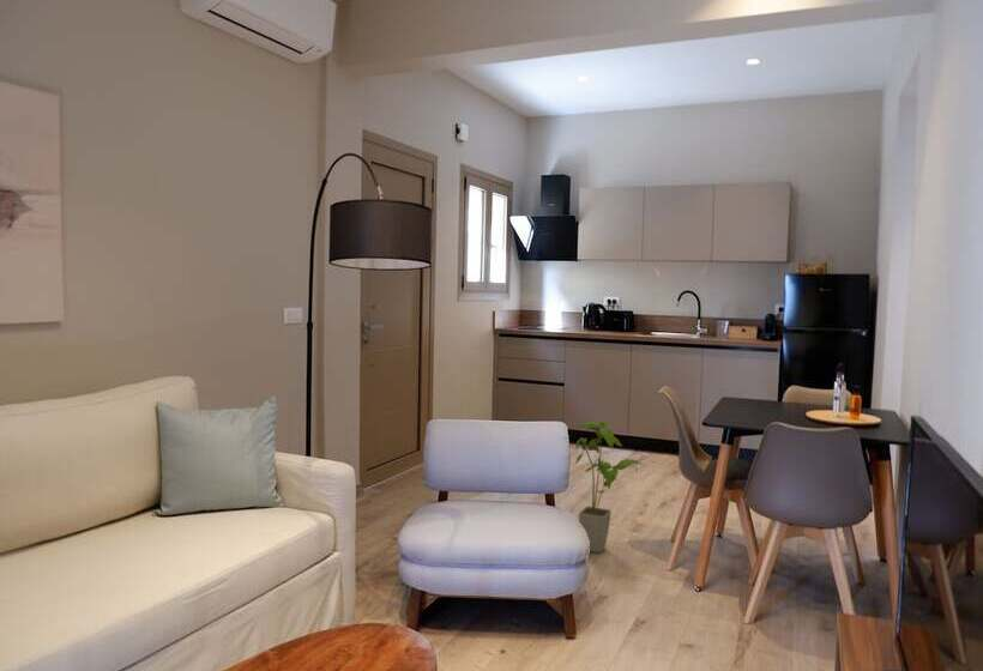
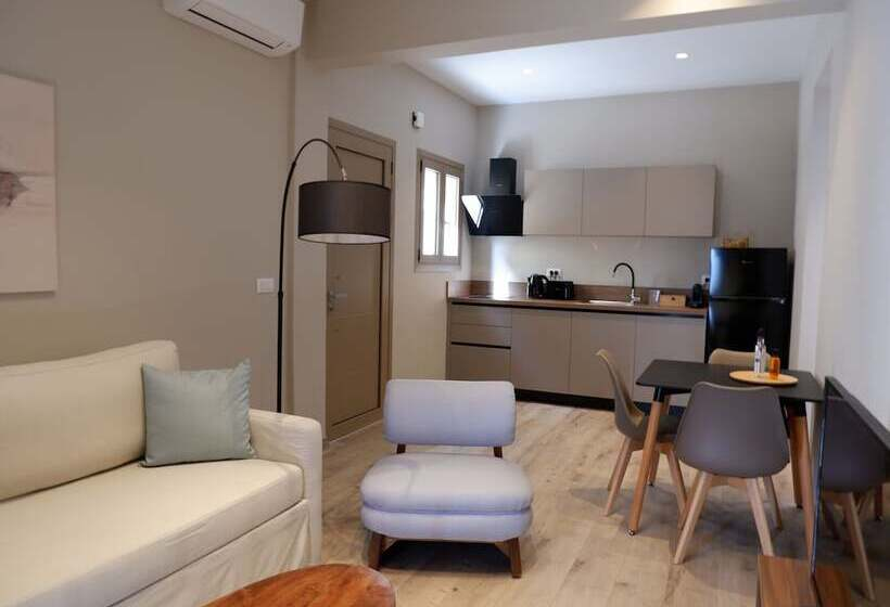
- house plant (603, 486)
